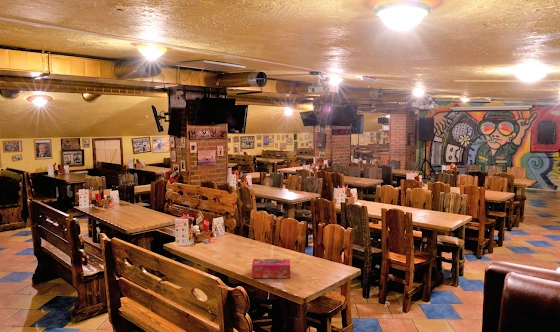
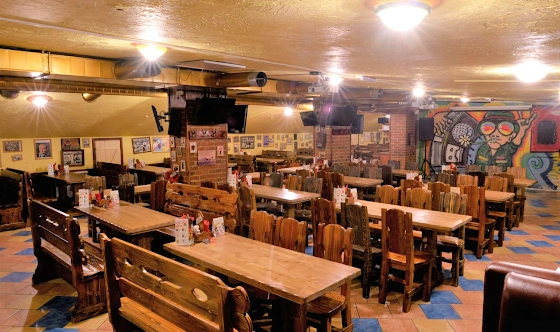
- tissue box (271, 268)
